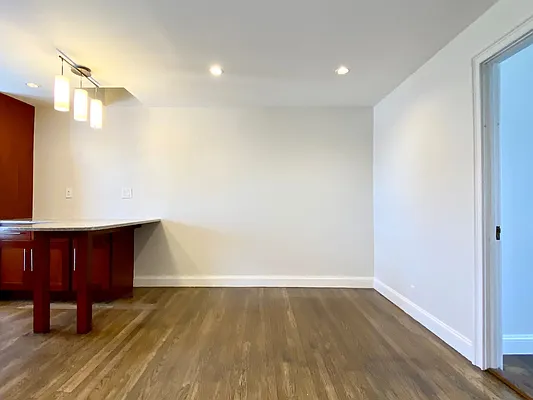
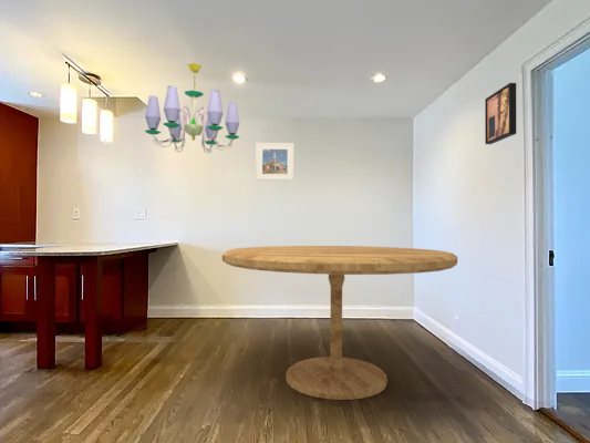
+ wall art (499, 115)
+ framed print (275, 161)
+ chandelier (194, 106)
+ dining table (335, 313)
